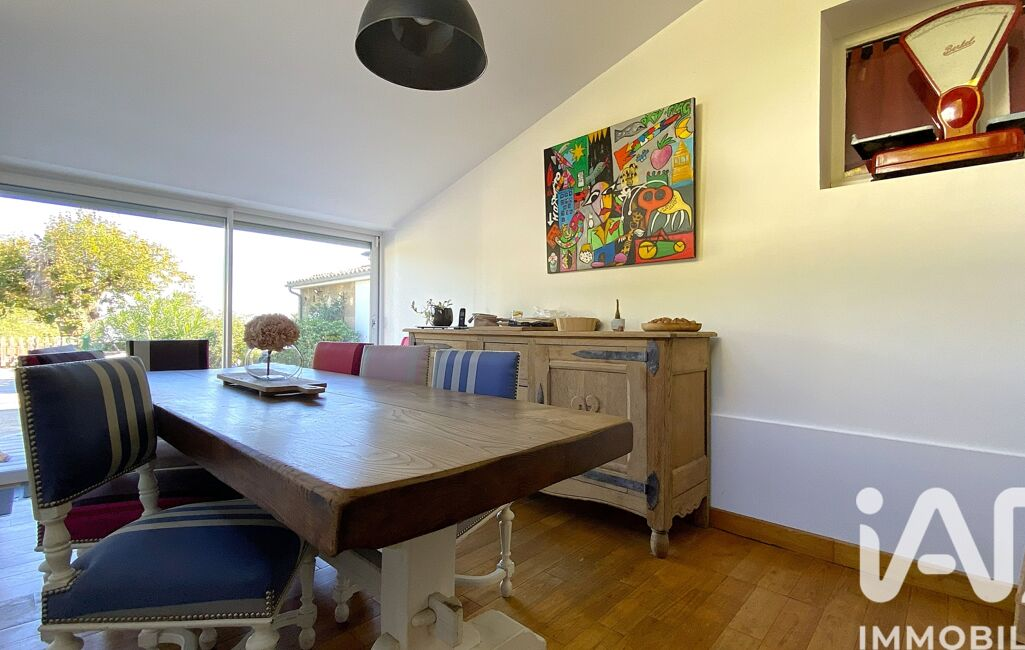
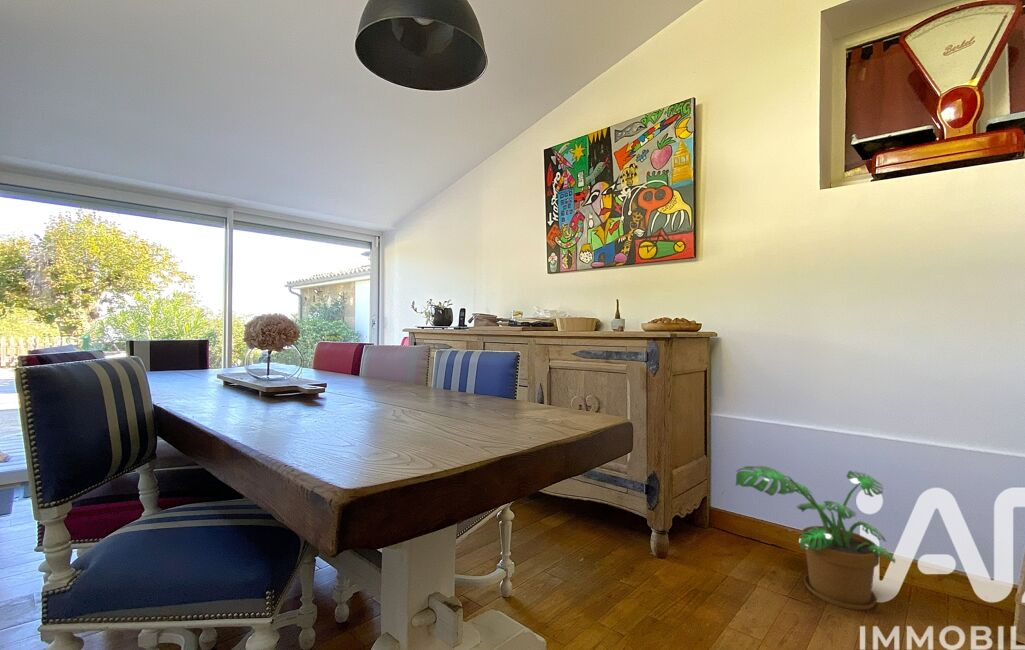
+ potted plant (816, 526)
